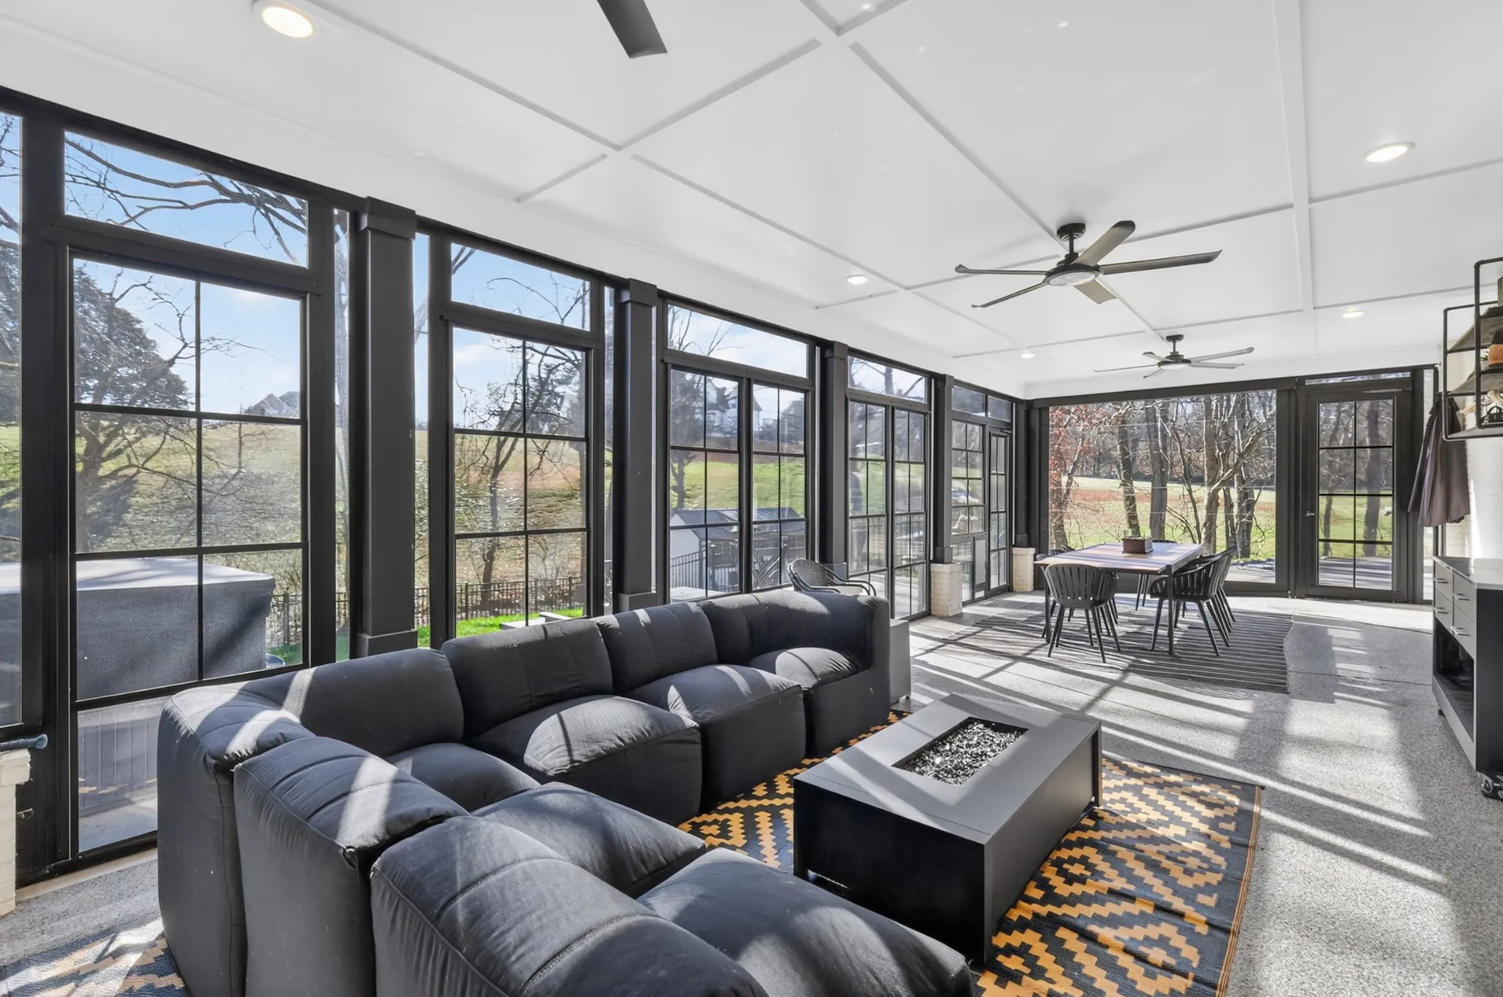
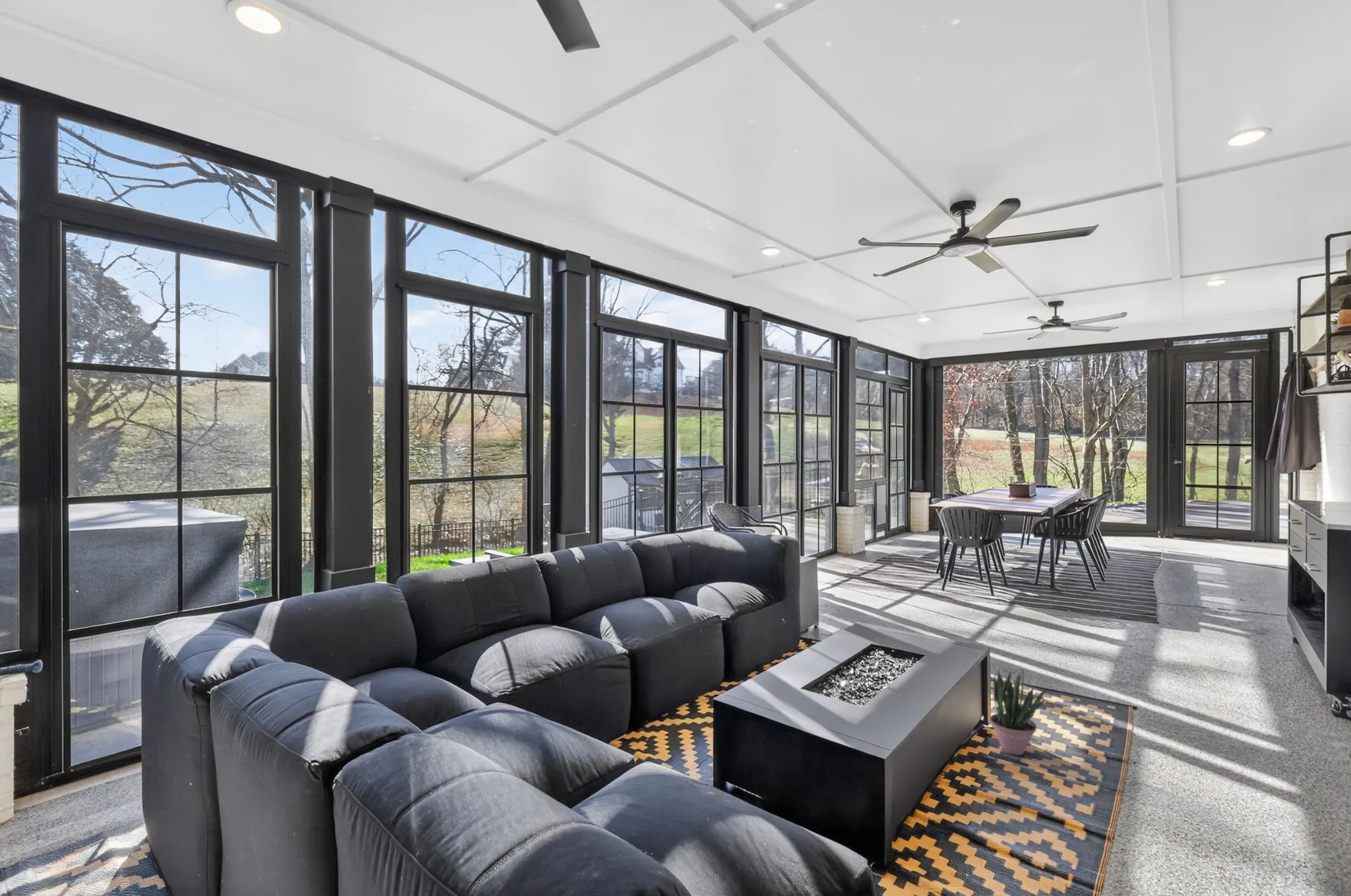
+ potted plant (1017, 710)
